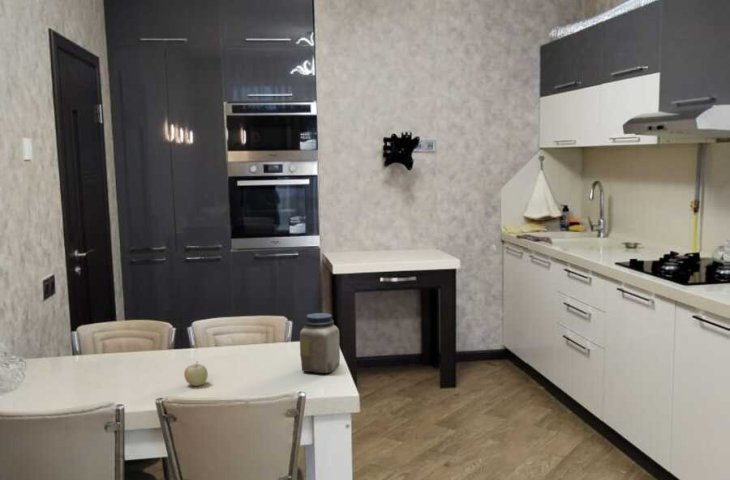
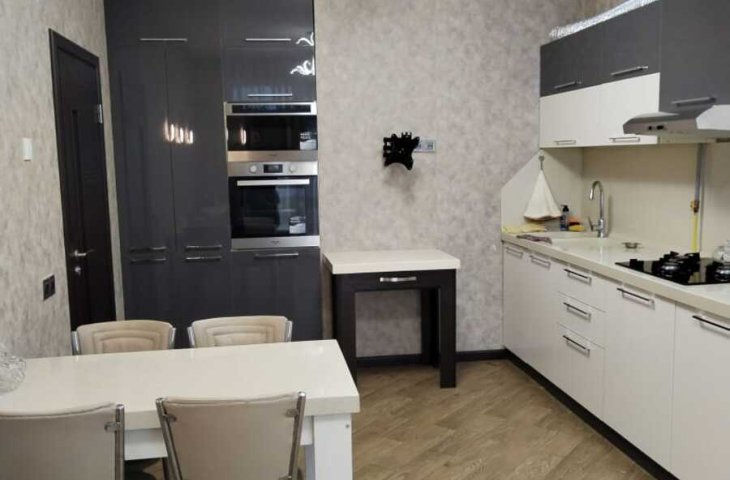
- fruit (195, 373)
- jar (319, 342)
